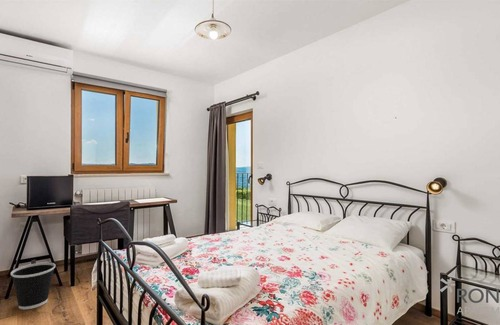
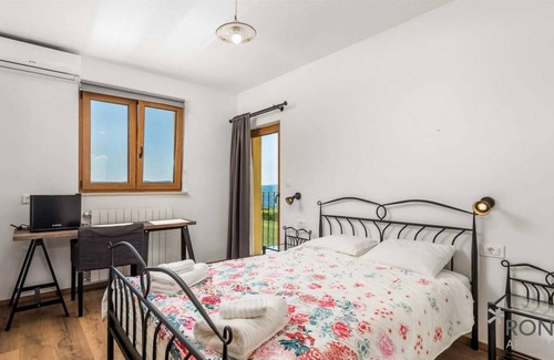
- wastebasket (33, 286)
